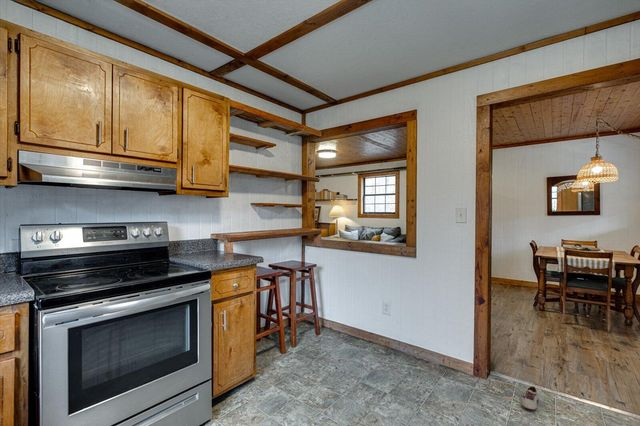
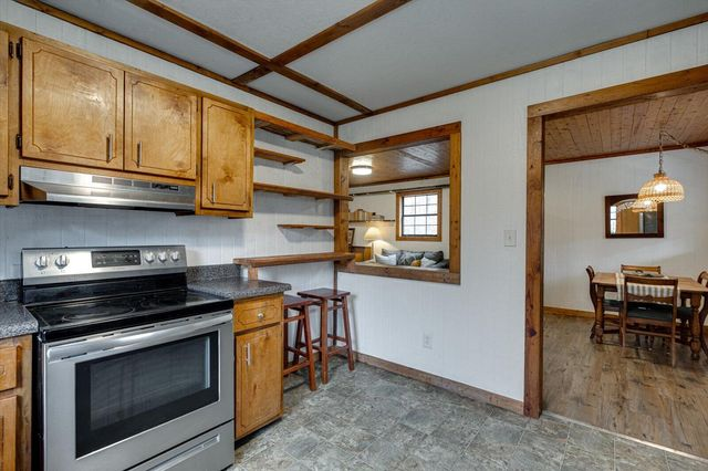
- shoe (530, 397)
